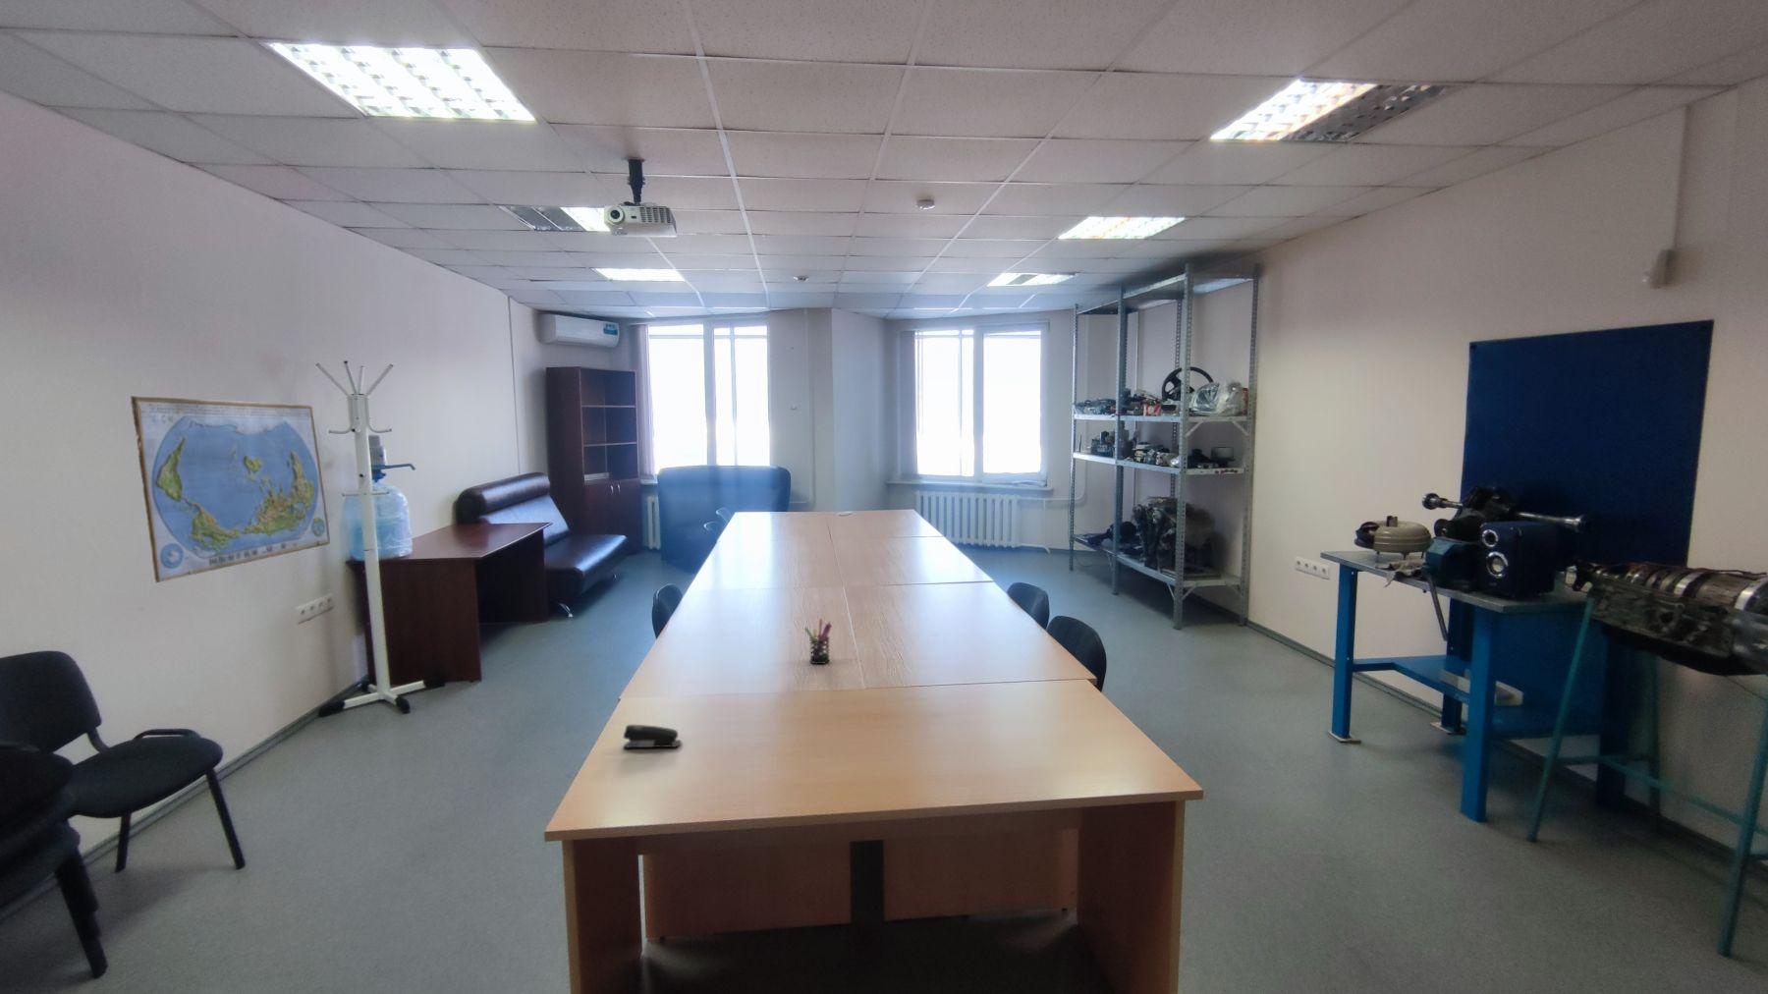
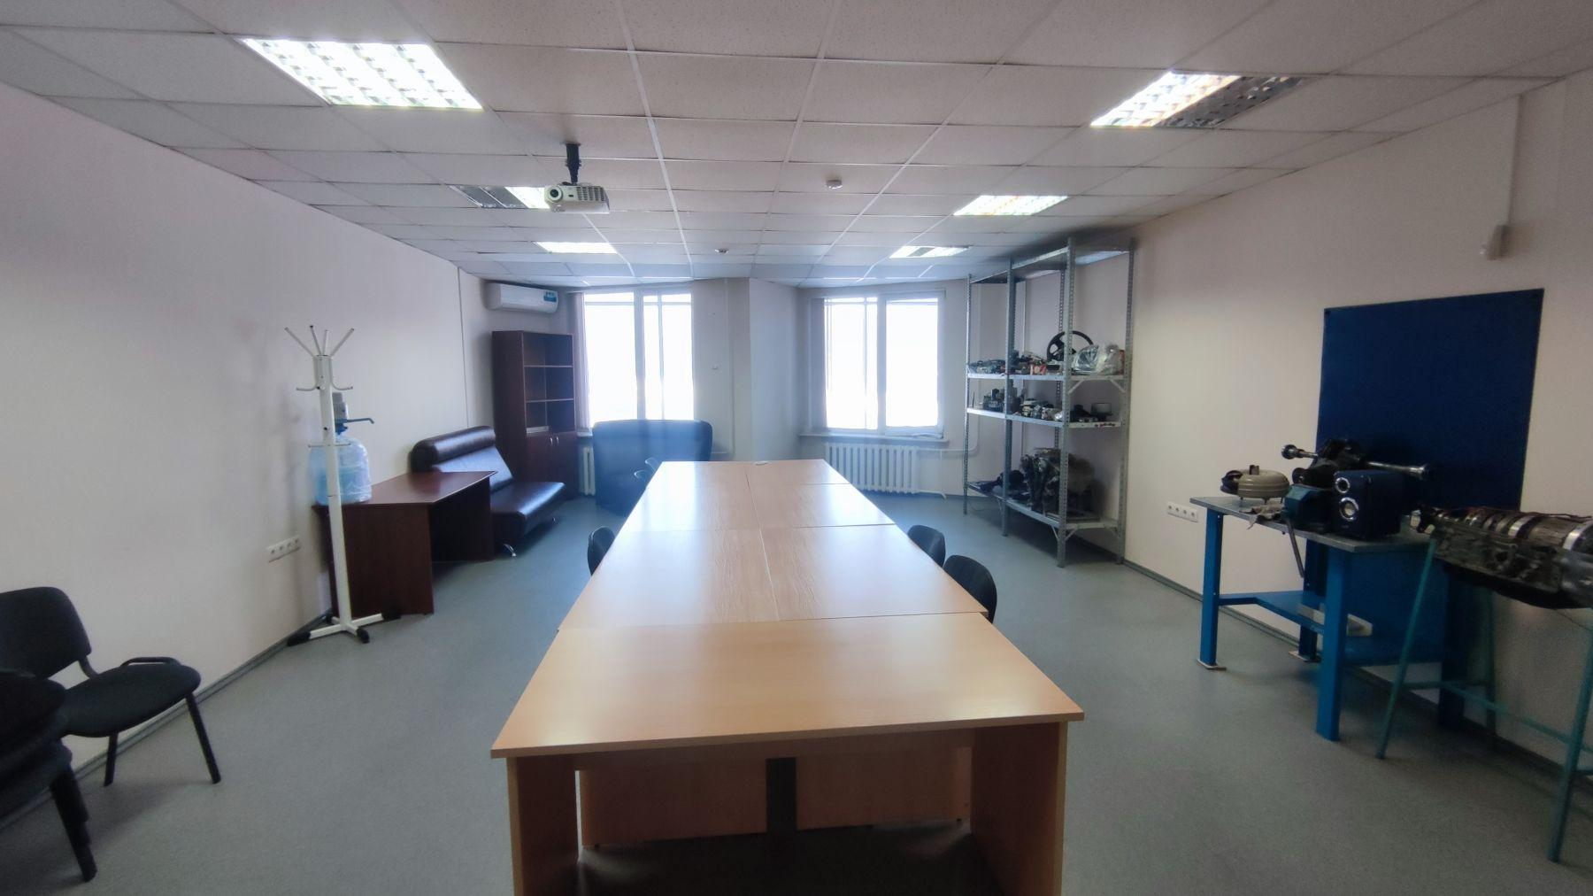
- pen holder (817, 641)
- world map (245, 482)
- stapler (652, 734)
